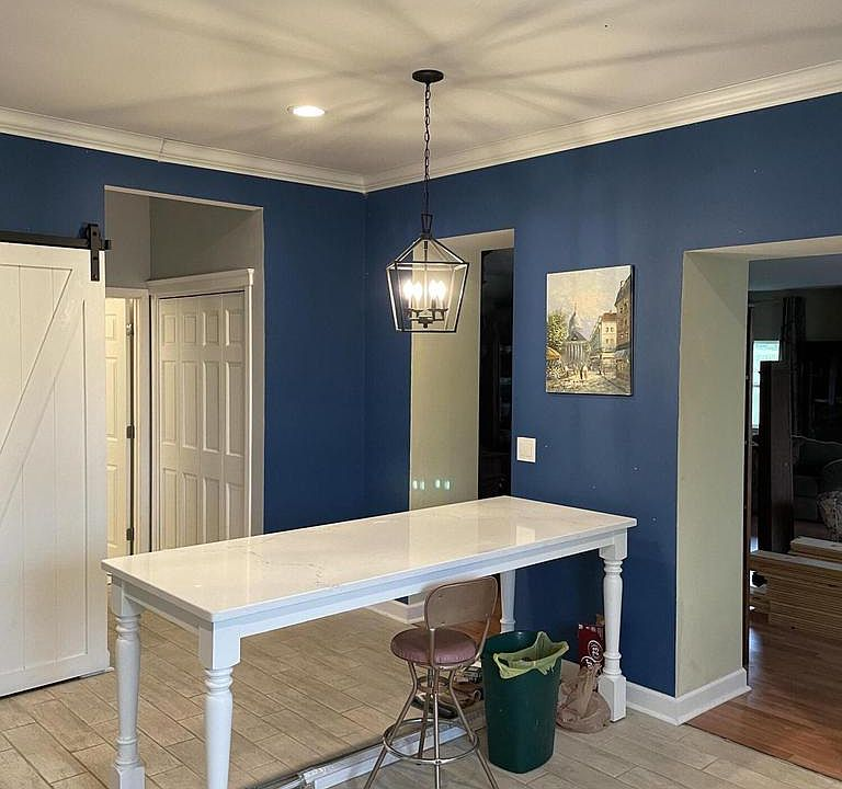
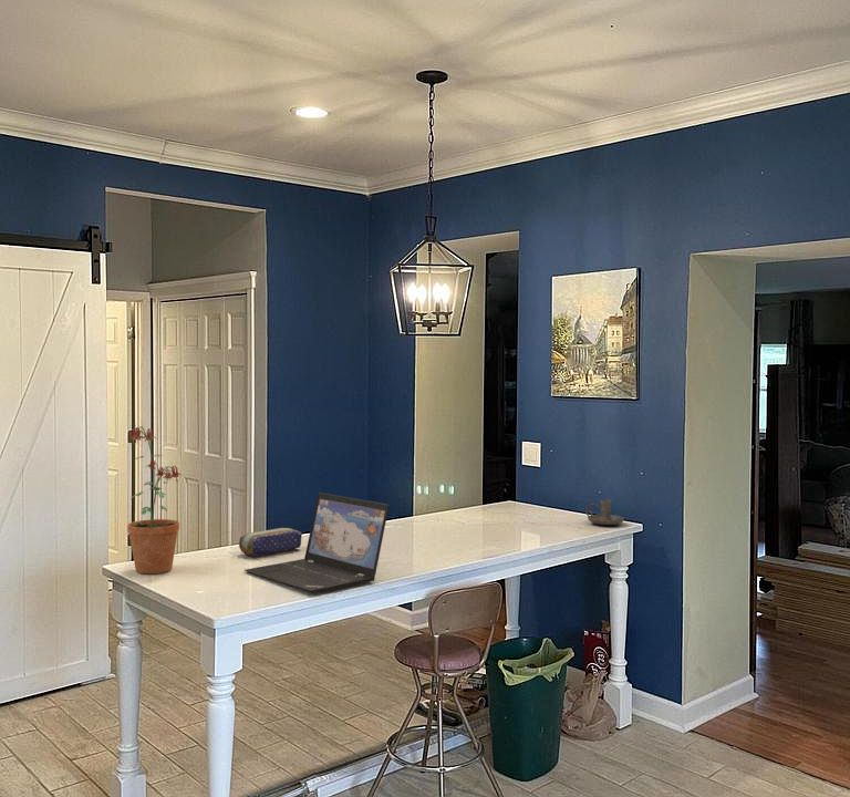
+ pencil case (270, 540)
+ candle holder (602, 511)
+ laptop (315, 539)
+ potted plant (155, 497)
